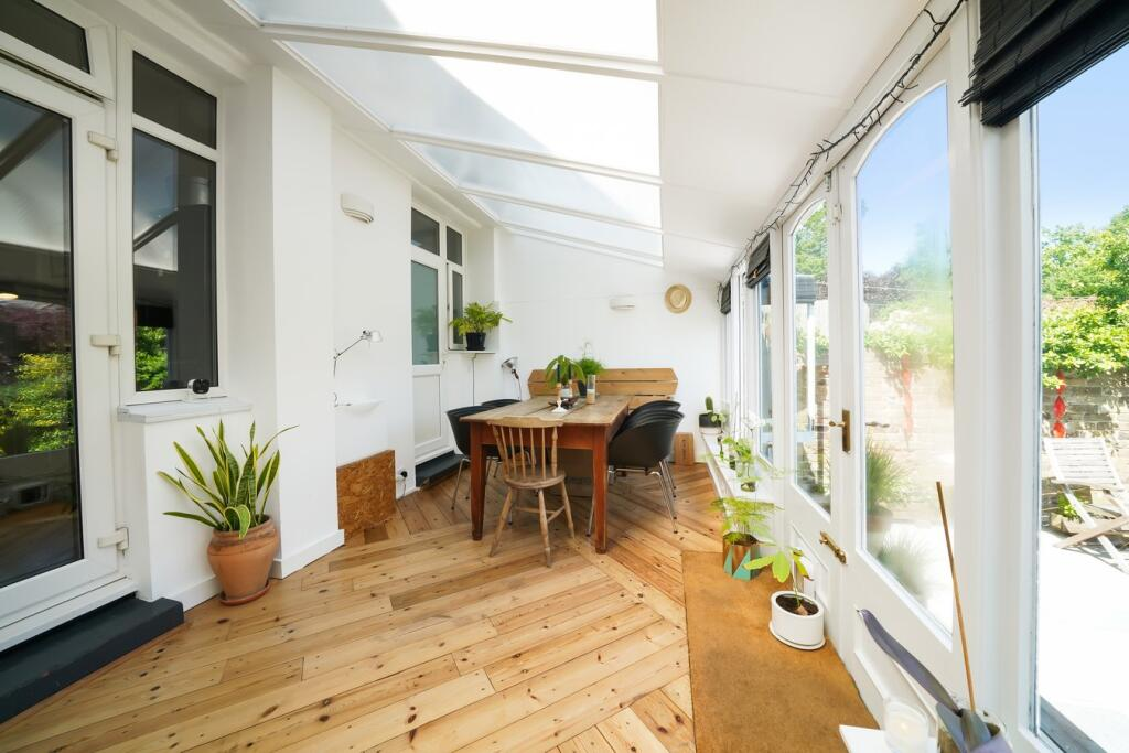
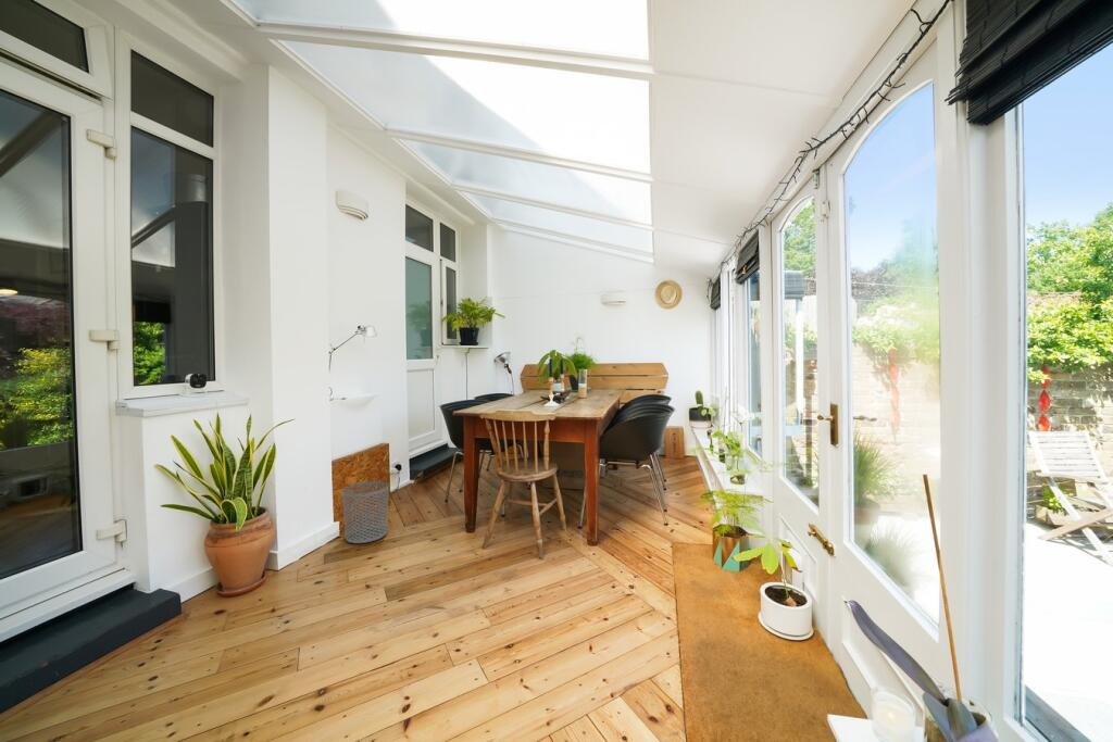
+ waste bin (366, 511)
